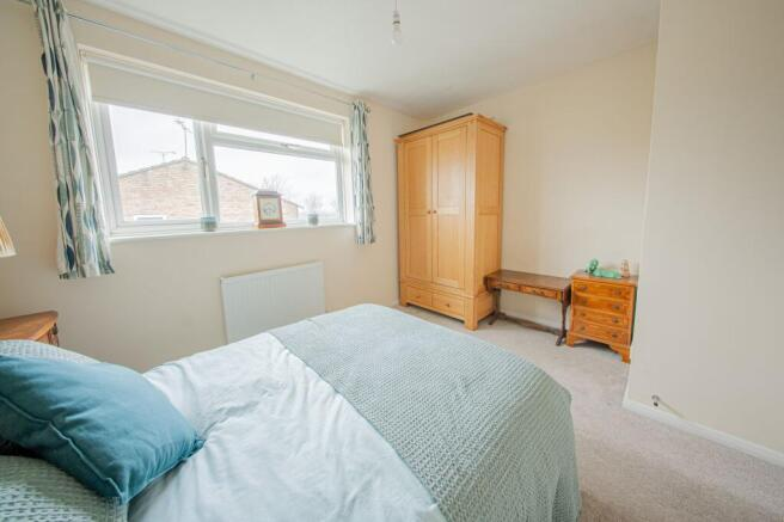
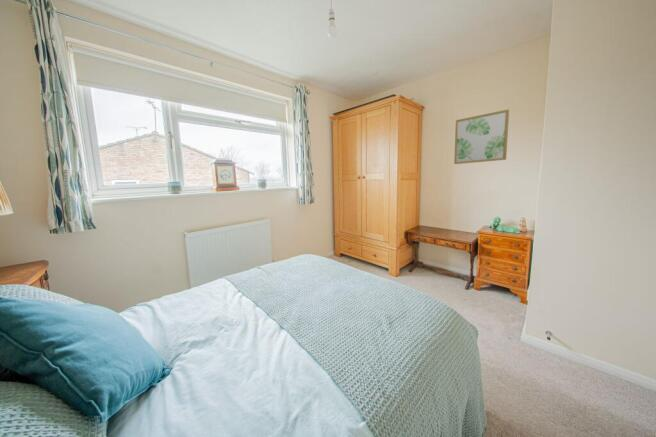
+ wall art (479, 138)
